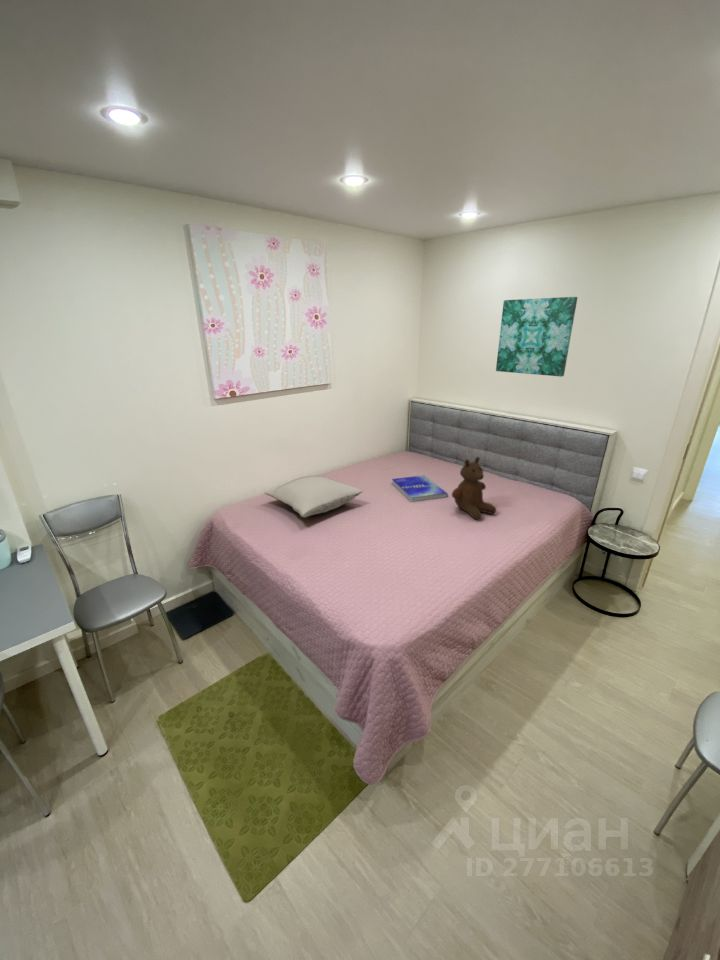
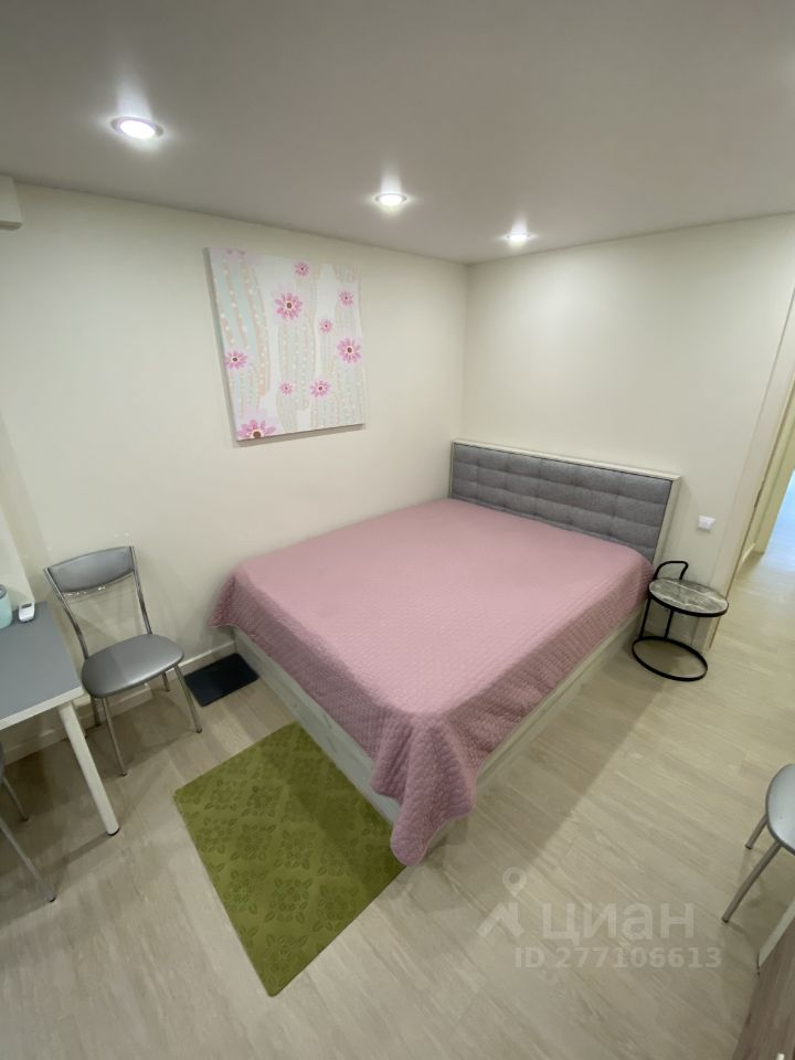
- teddy bear (476, 486)
- wall art (533, 337)
- pillow (312, 493)
- book (418, 487)
